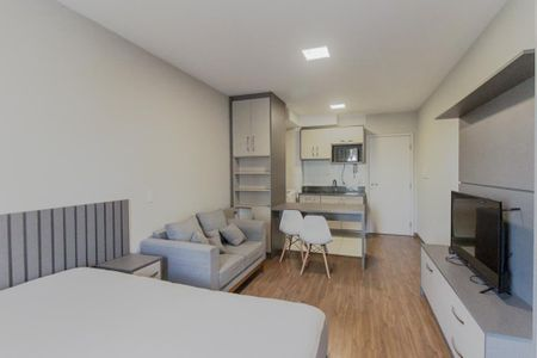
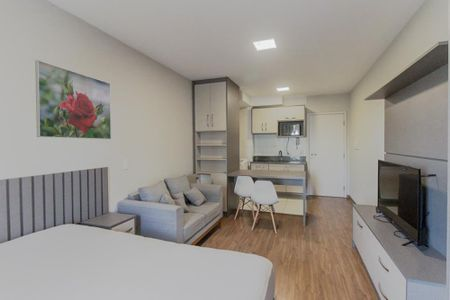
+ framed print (79, 106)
